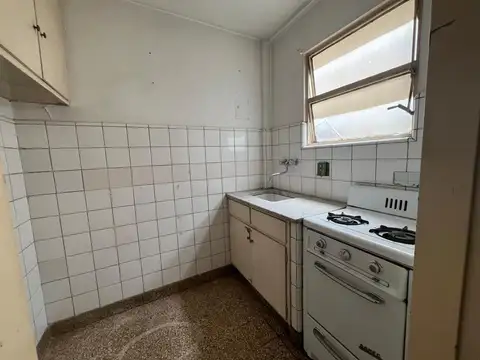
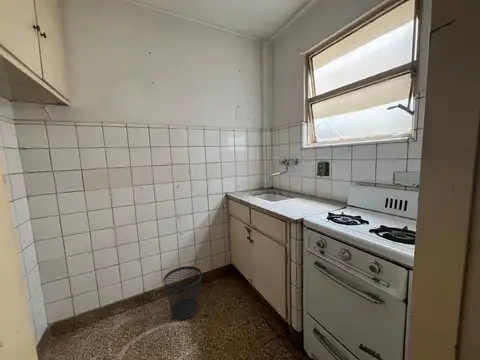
+ wastebasket (184, 293)
